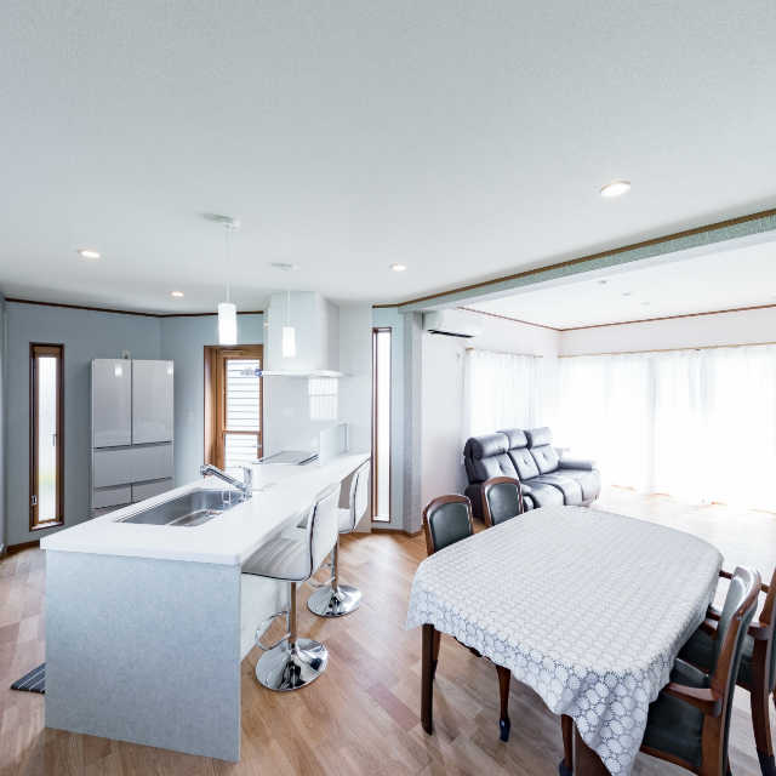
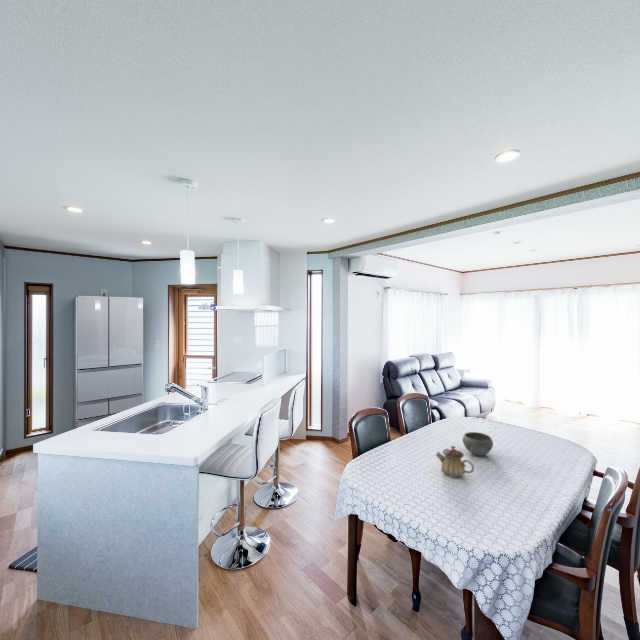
+ teapot (454, 459)
+ bowl (477, 444)
